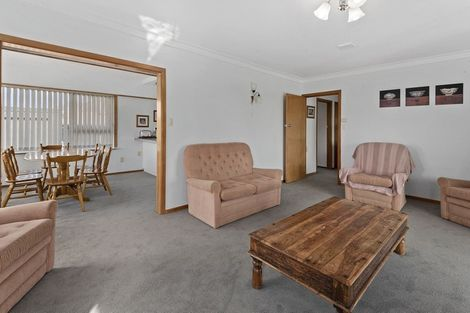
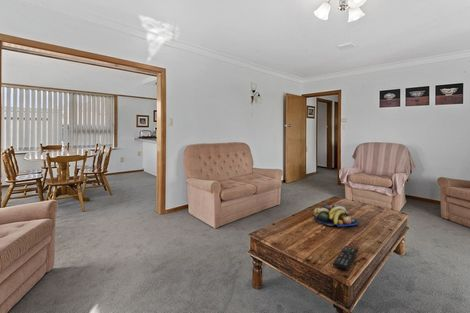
+ remote control (346, 256)
+ fruit bowl (335, 212)
